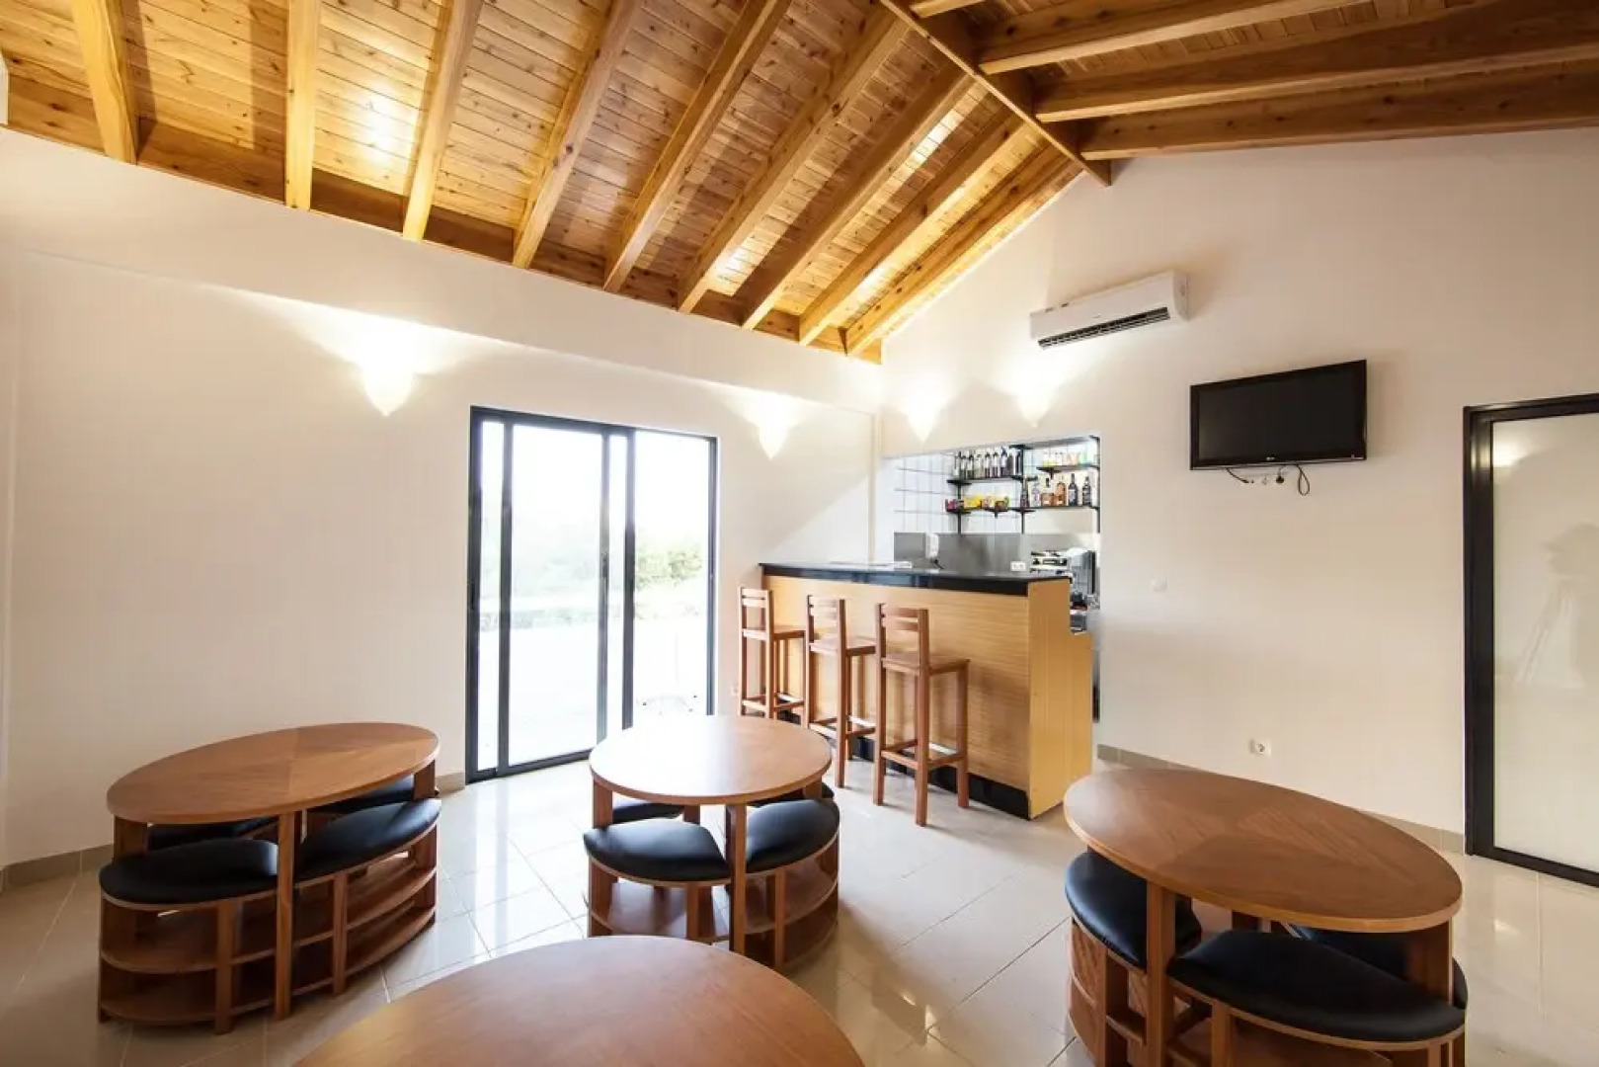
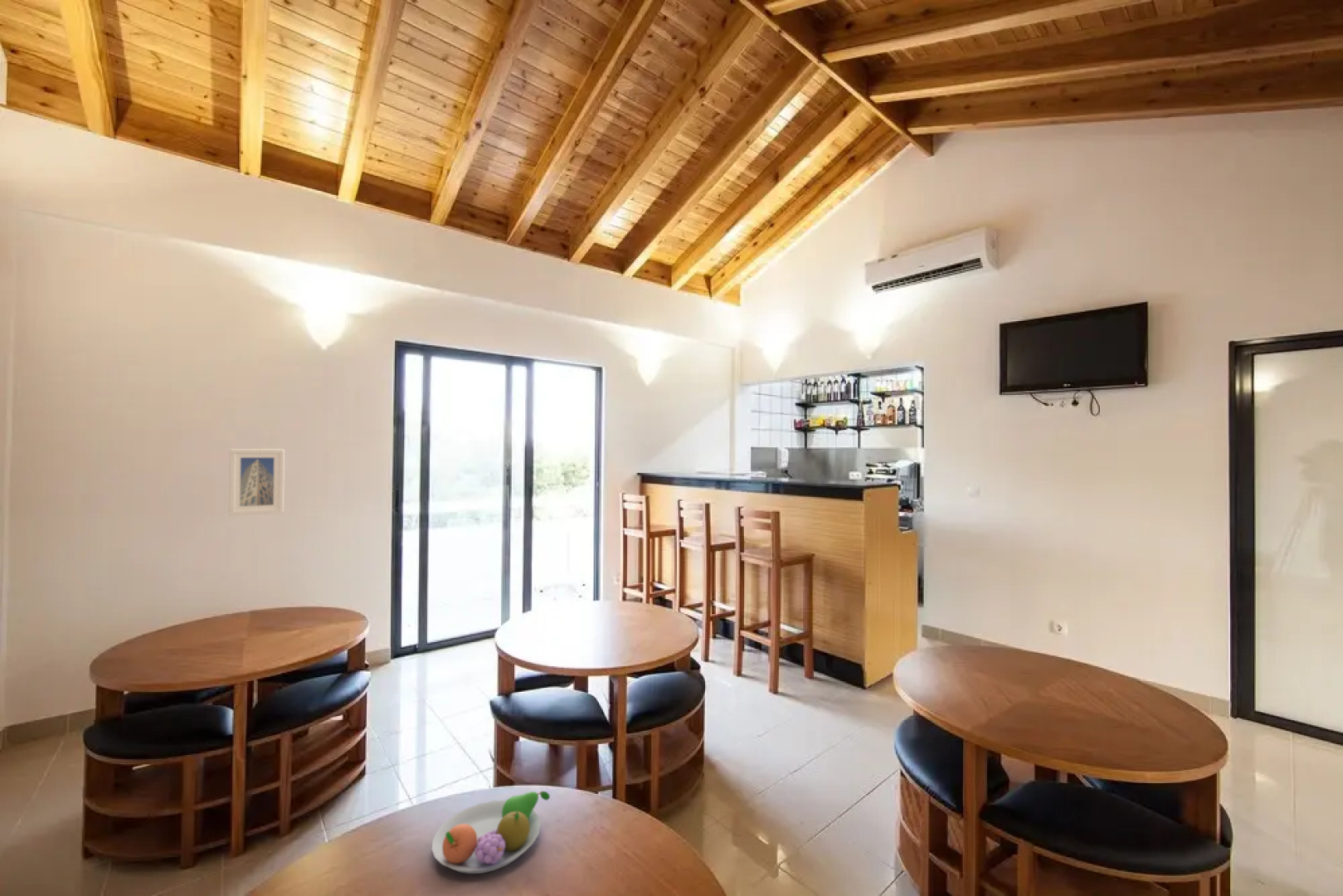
+ fruit bowl (492, 821)
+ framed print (257, 481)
